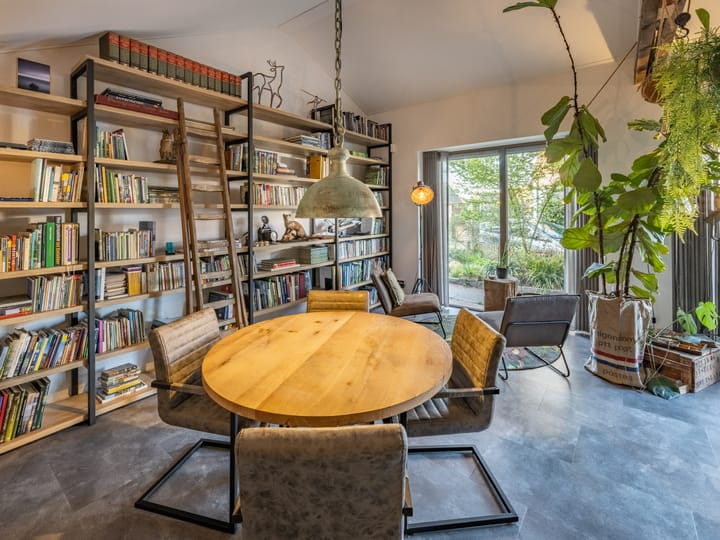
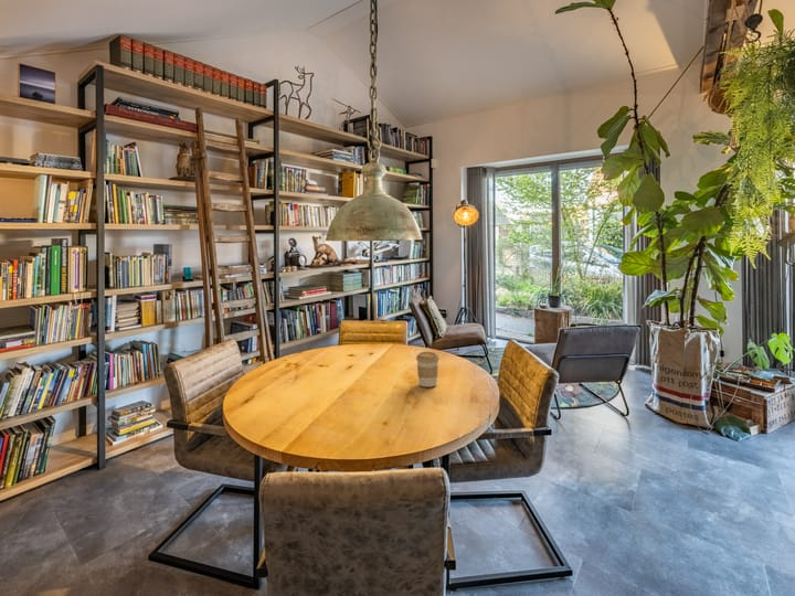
+ coffee cup (427, 369)
